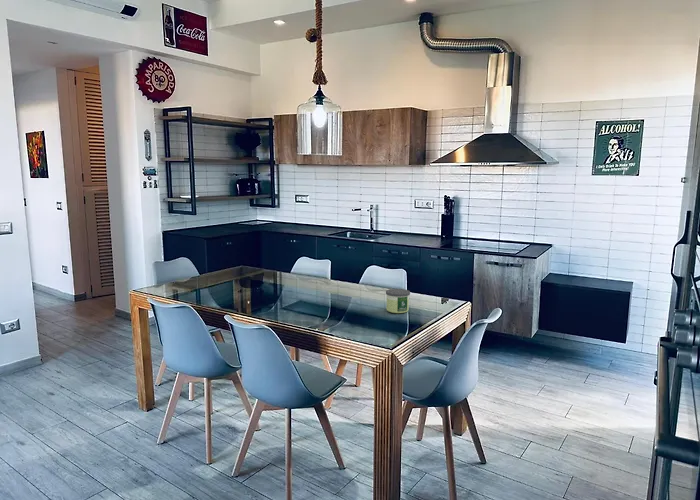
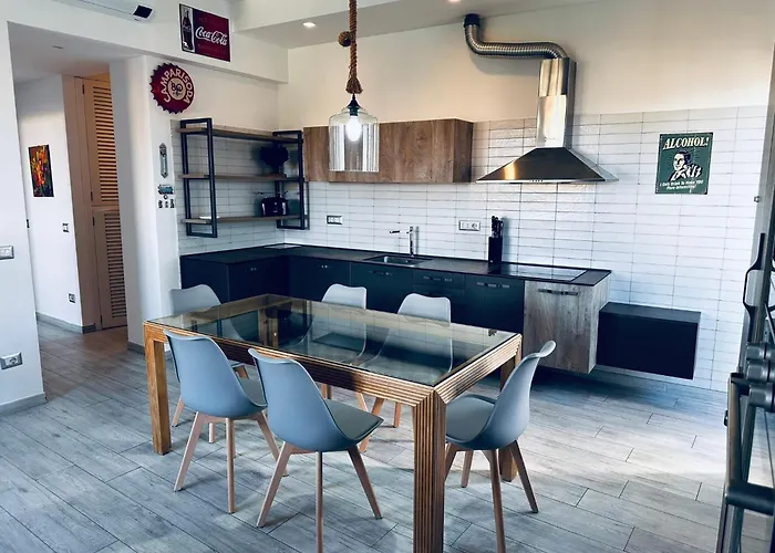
- candle (397, 301)
